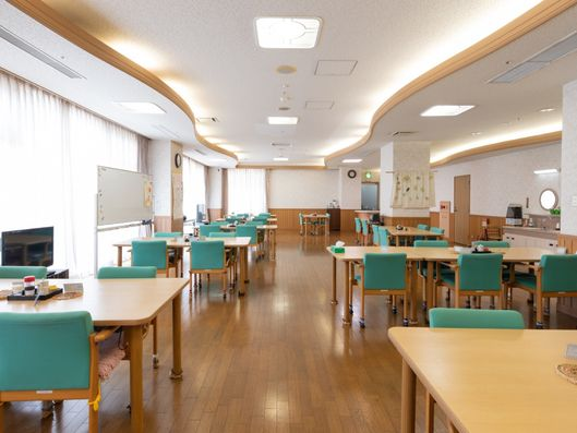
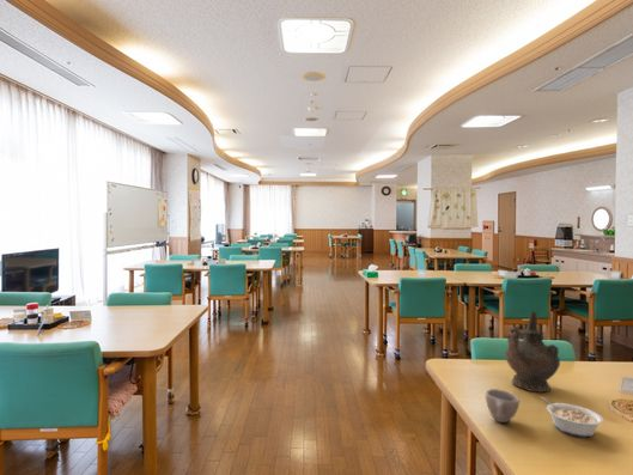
+ ceremonial vessel (530, 348)
+ cup (501, 408)
+ legume (571, 419)
